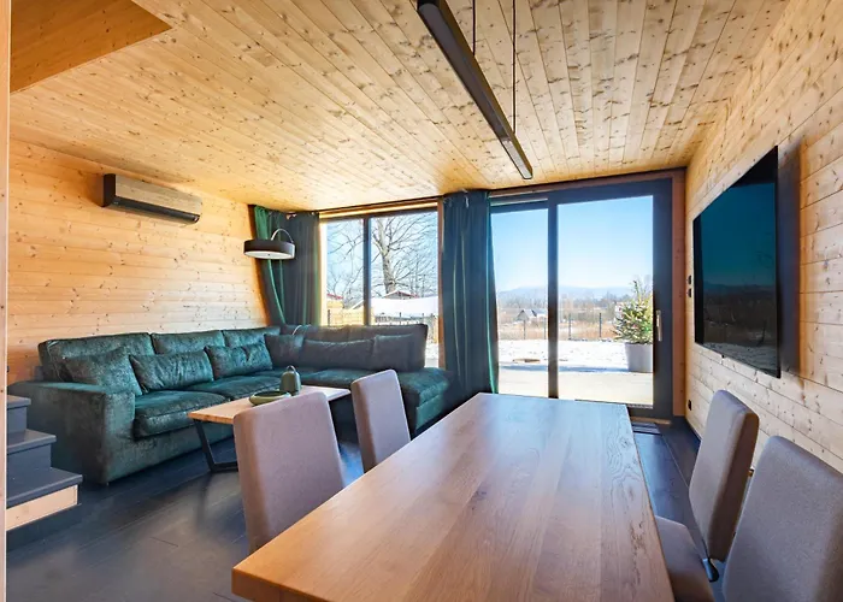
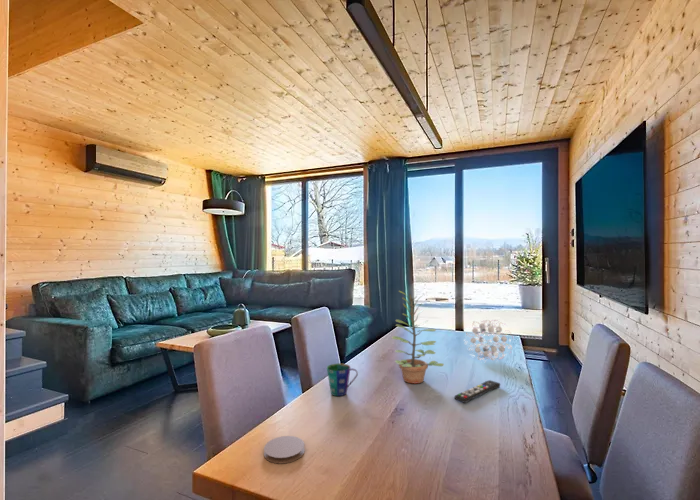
+ remote control (478, 390)
+ plant (416, 335)
+ coaster (284, 448)
+ cup (342, 380)
+ decorative orb (488, 340)
